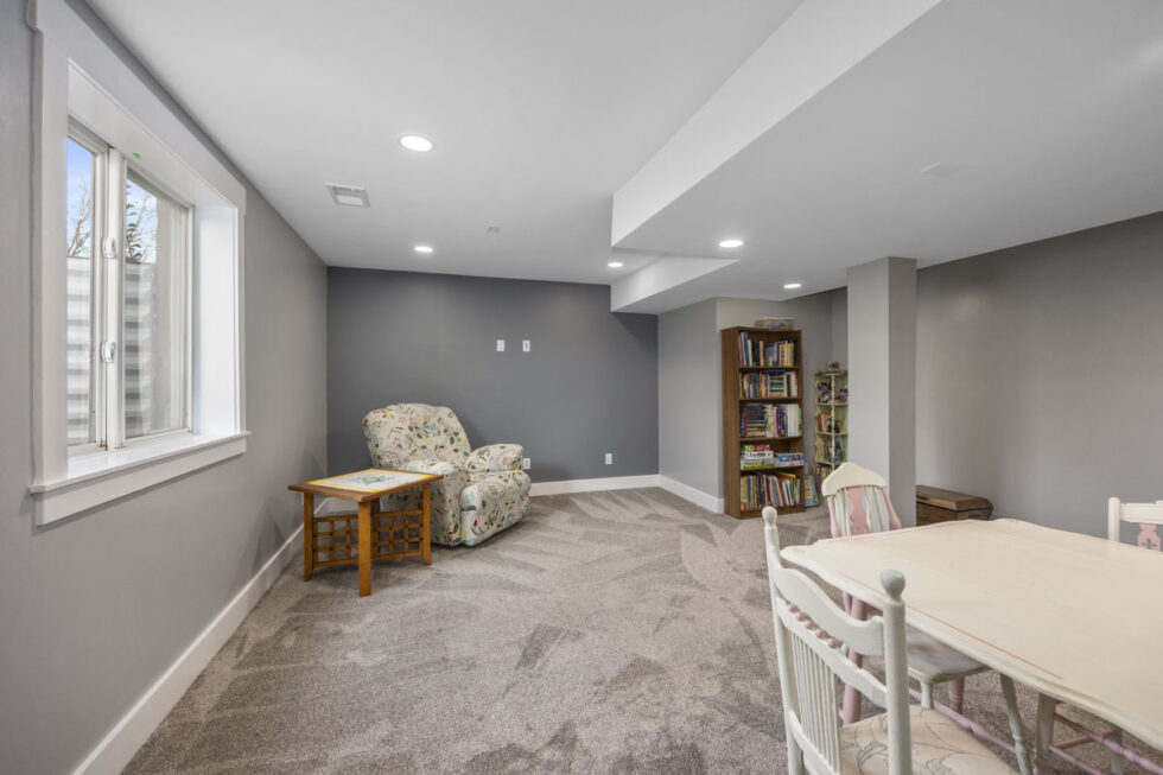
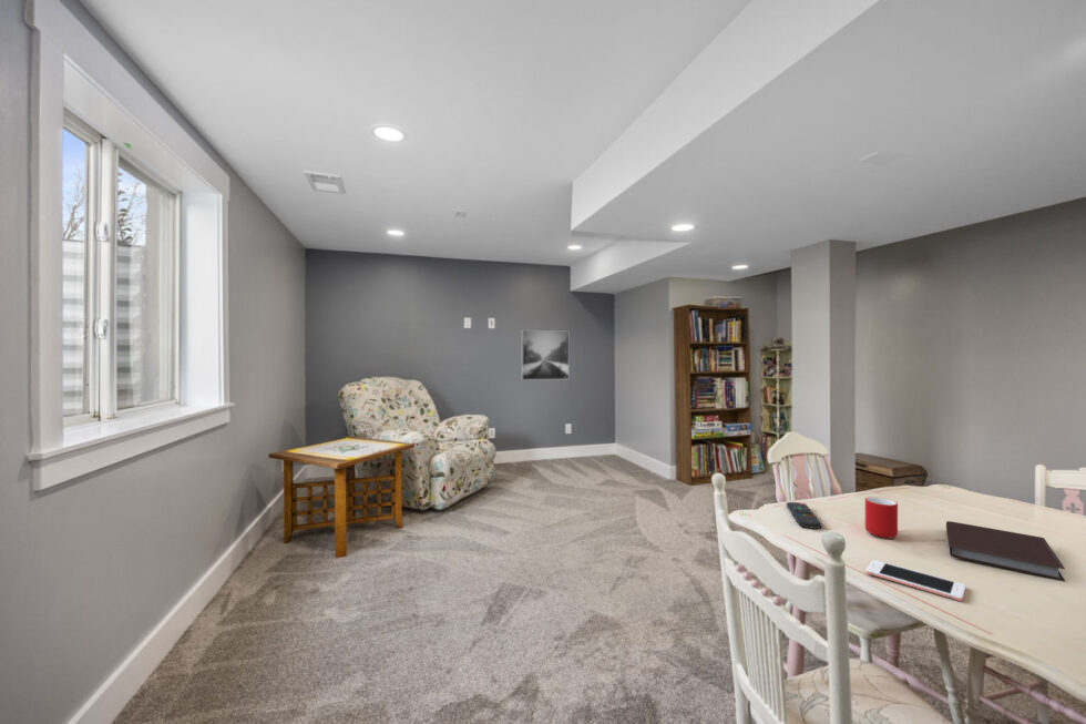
+ cup (882, 516)
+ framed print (545, 355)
+ notebook (997, 547)
+ cell phone (913, 579)
+ remote control (802, 513)
